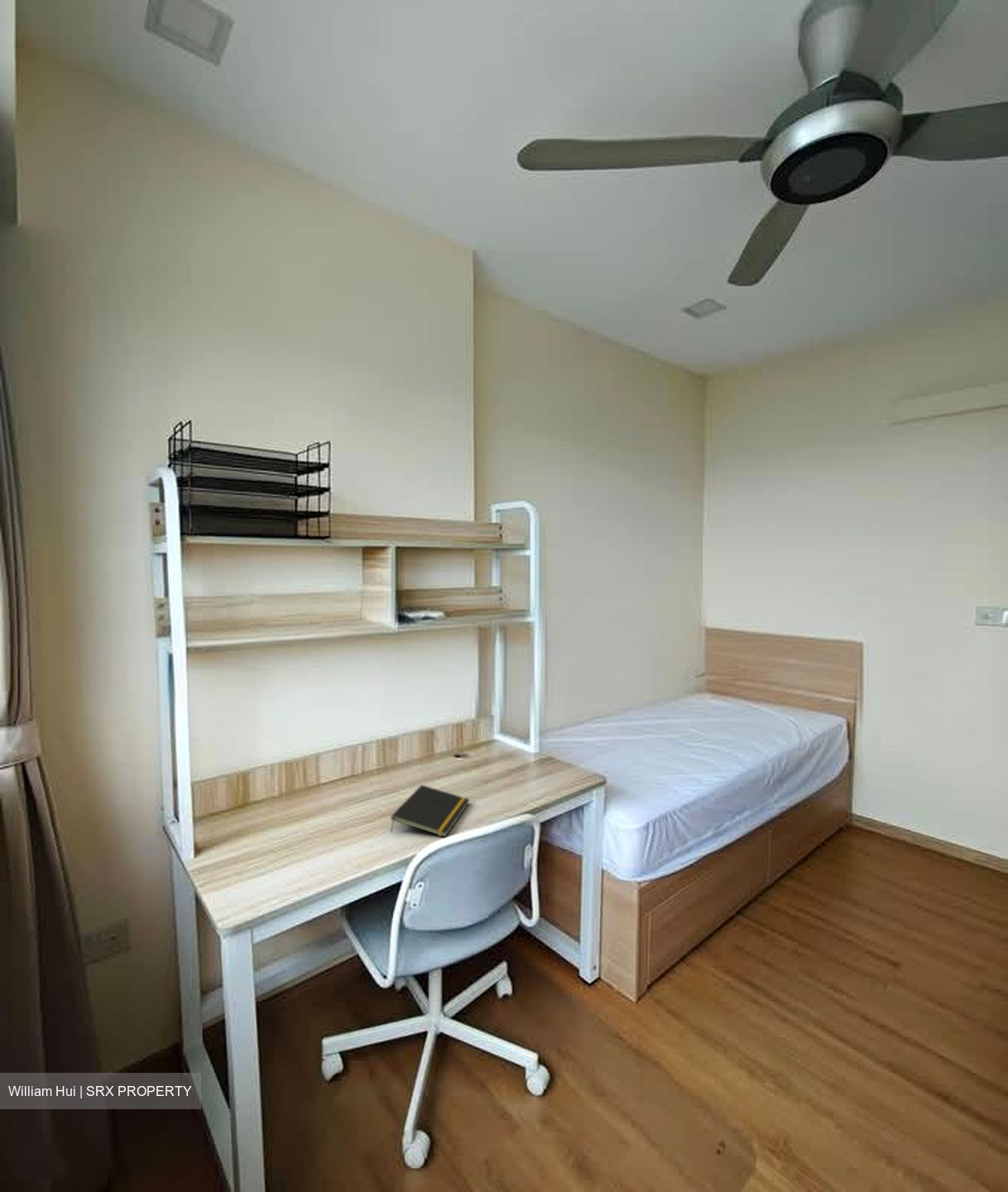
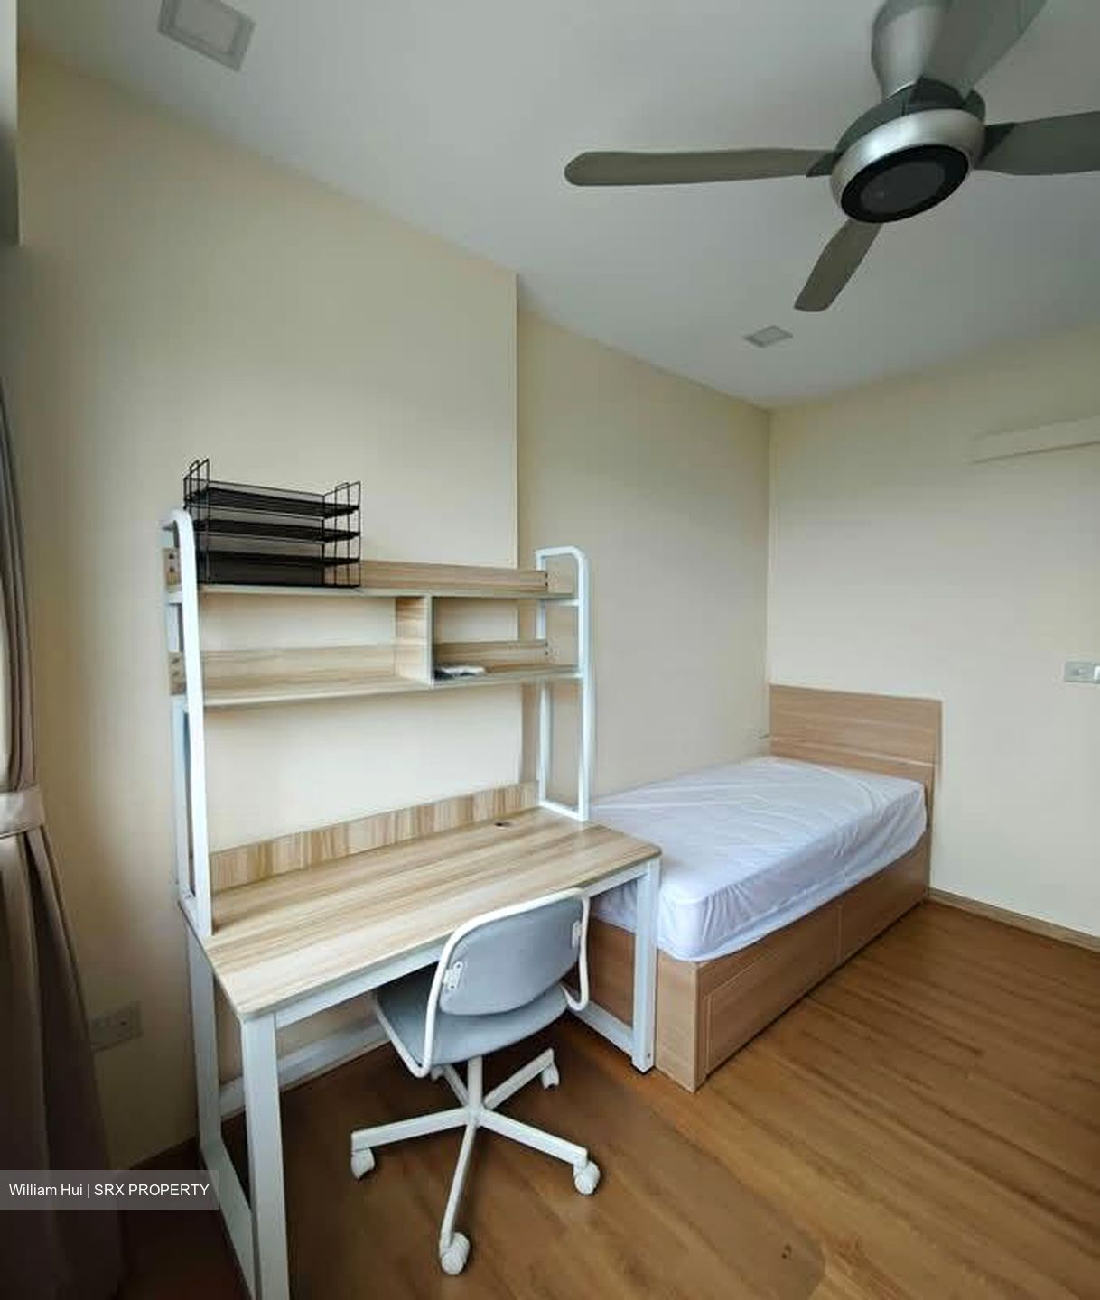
- notepad (432, 809)
